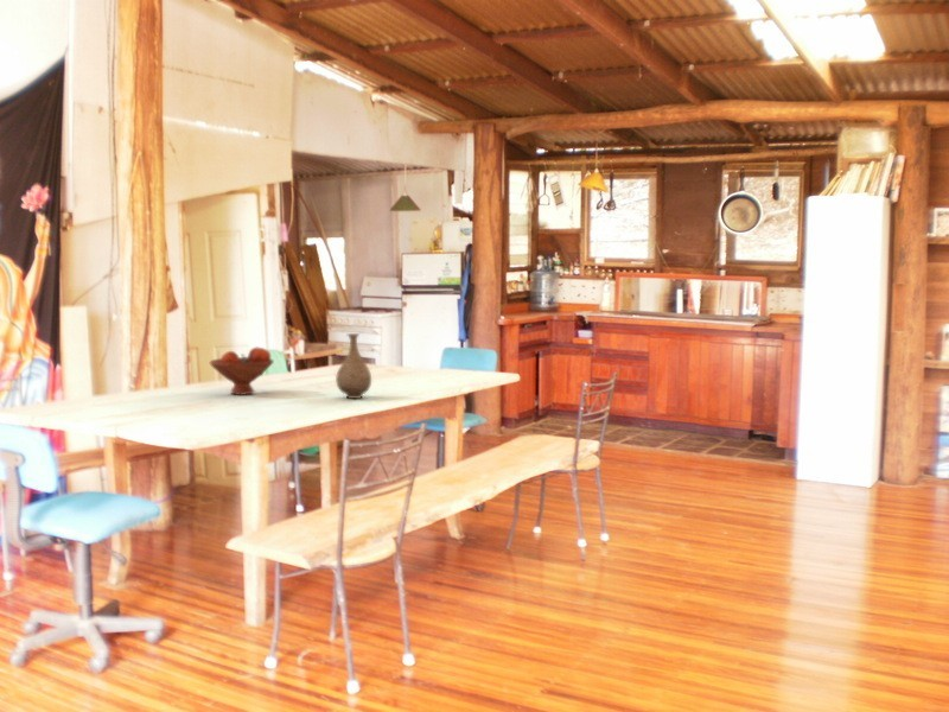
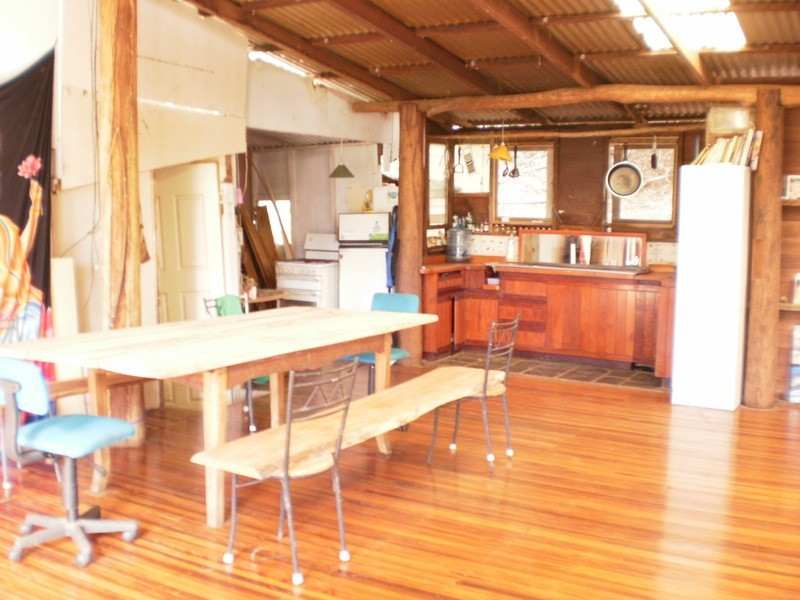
- fruit bowl (242, 370)
- vase (354, 365)
